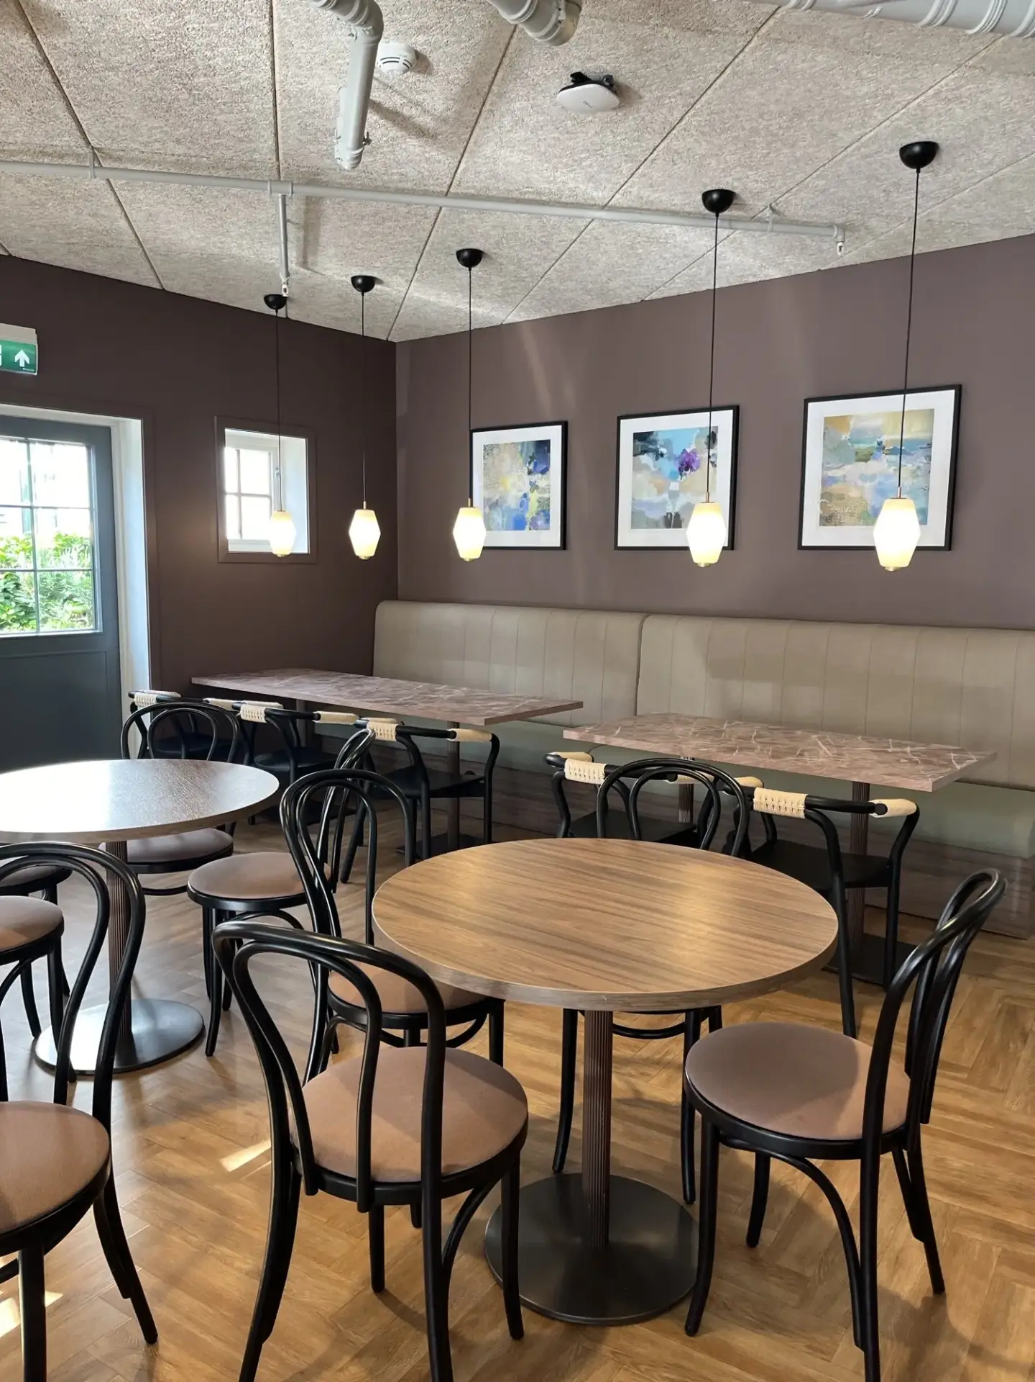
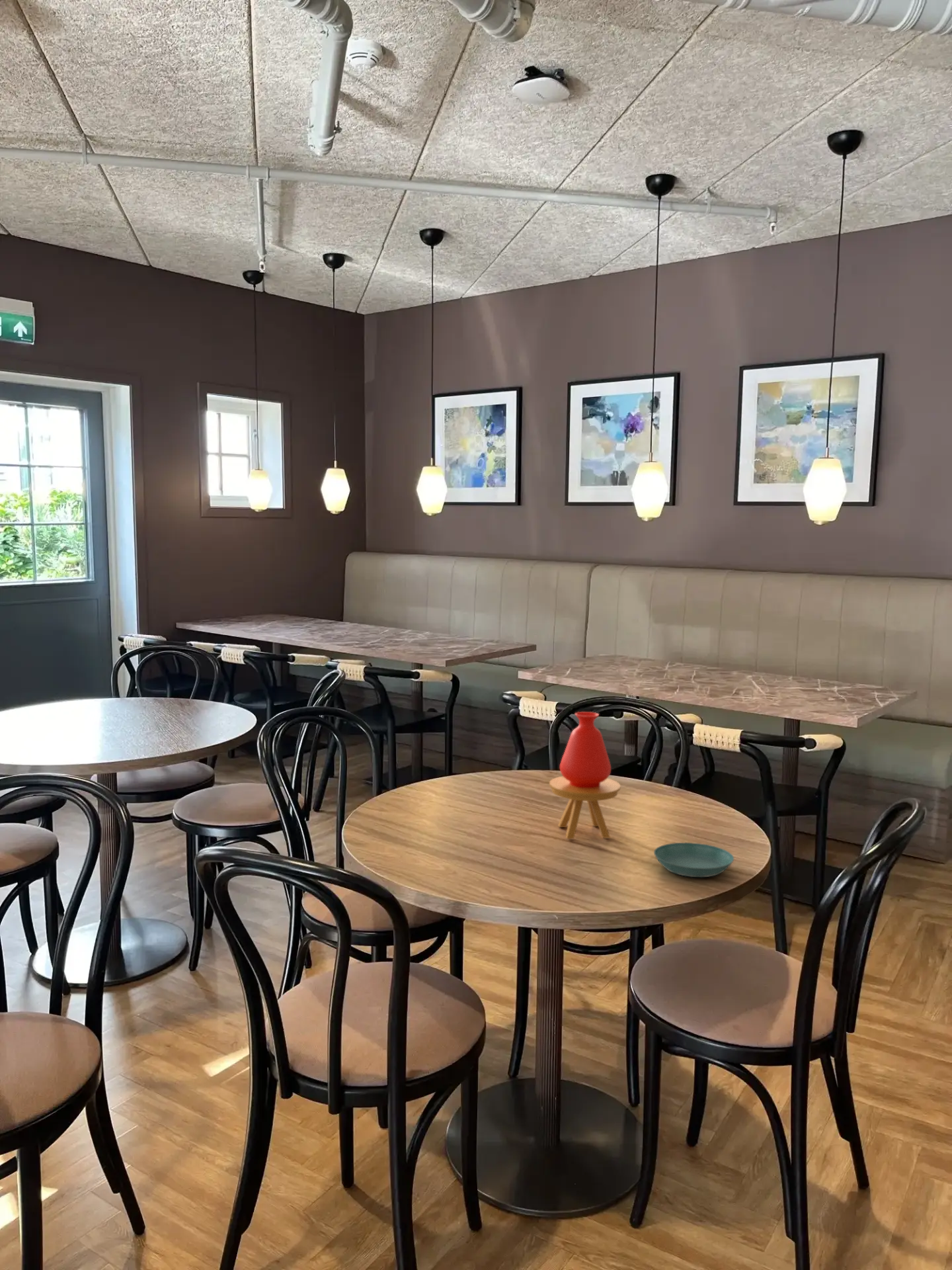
+ vase (585, 773)
+ saucer (693, 861)
